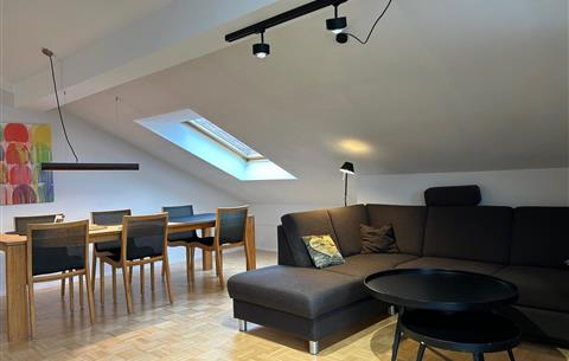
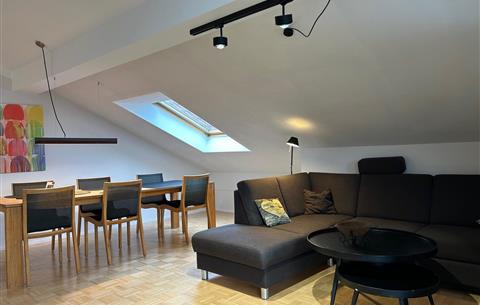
+ decorative bowl (353, 235)
